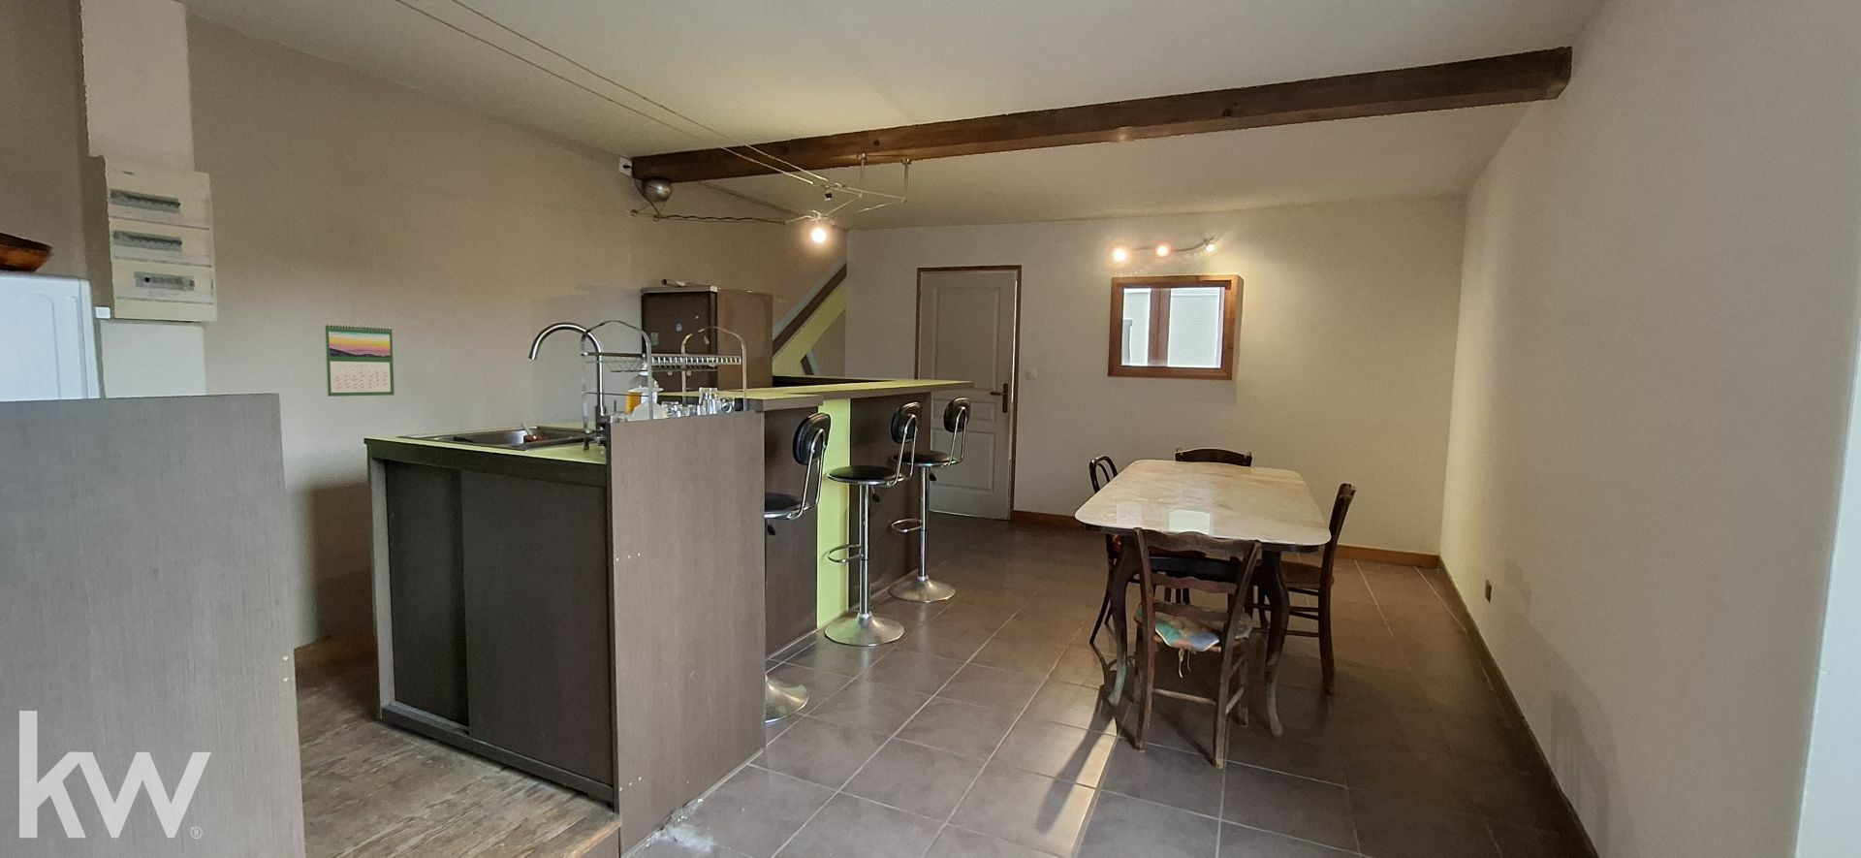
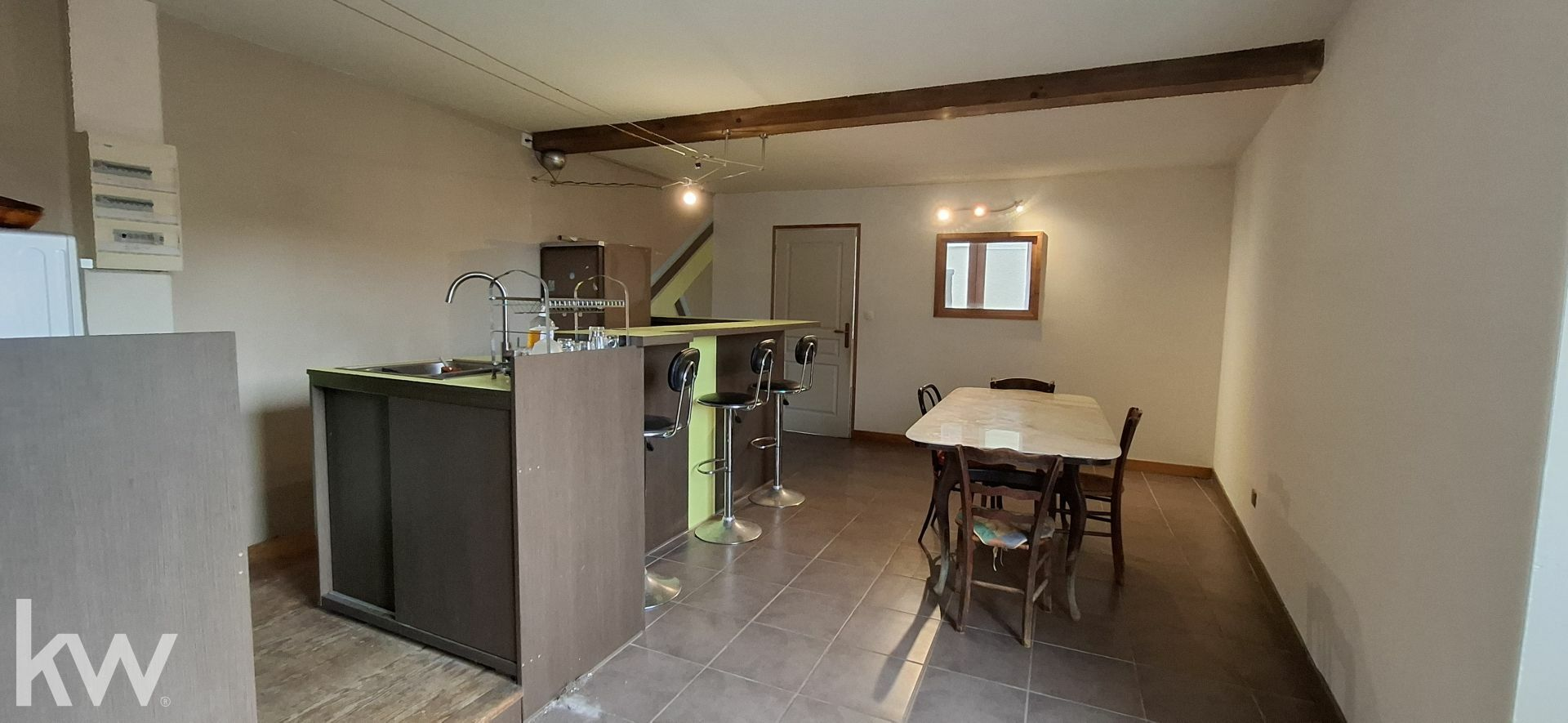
- calendar (361, 360)
